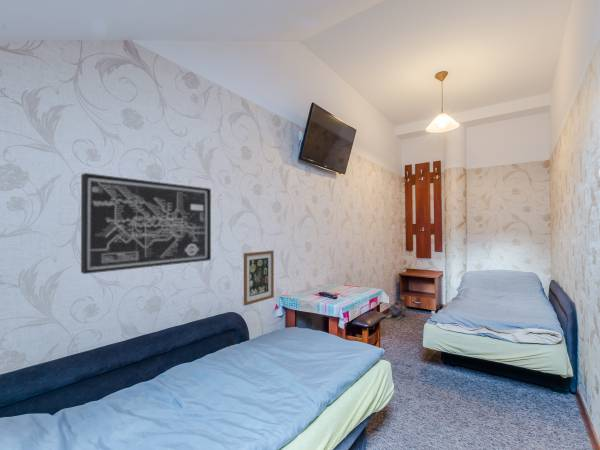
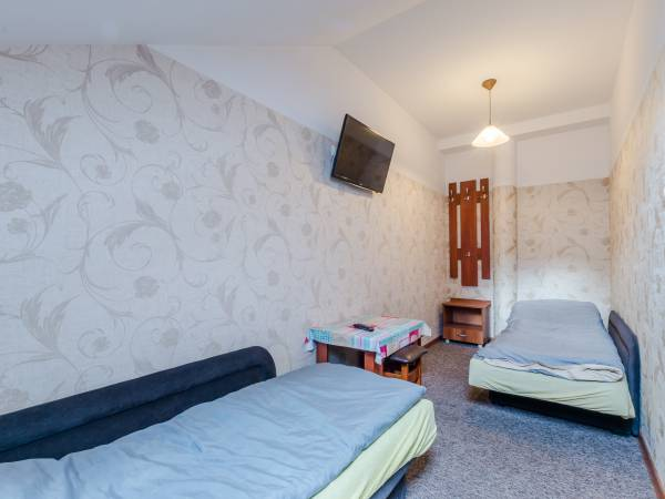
- wall art (259, 276)
- waste bin (397, 307)
- wall art (156, 224)
